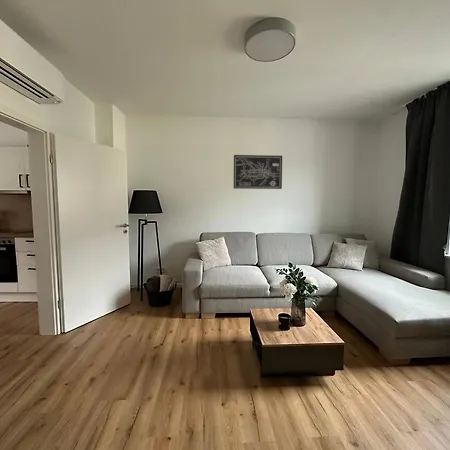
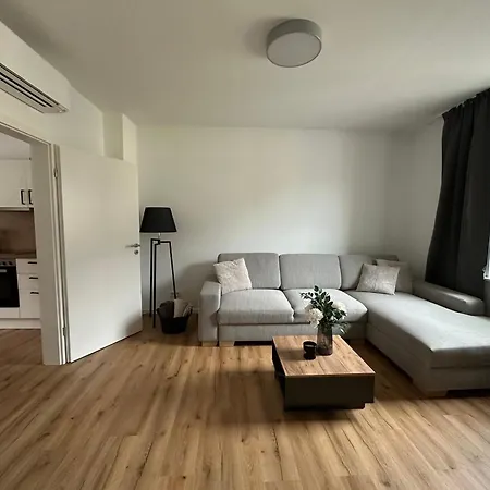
- wall art (257, 172)
